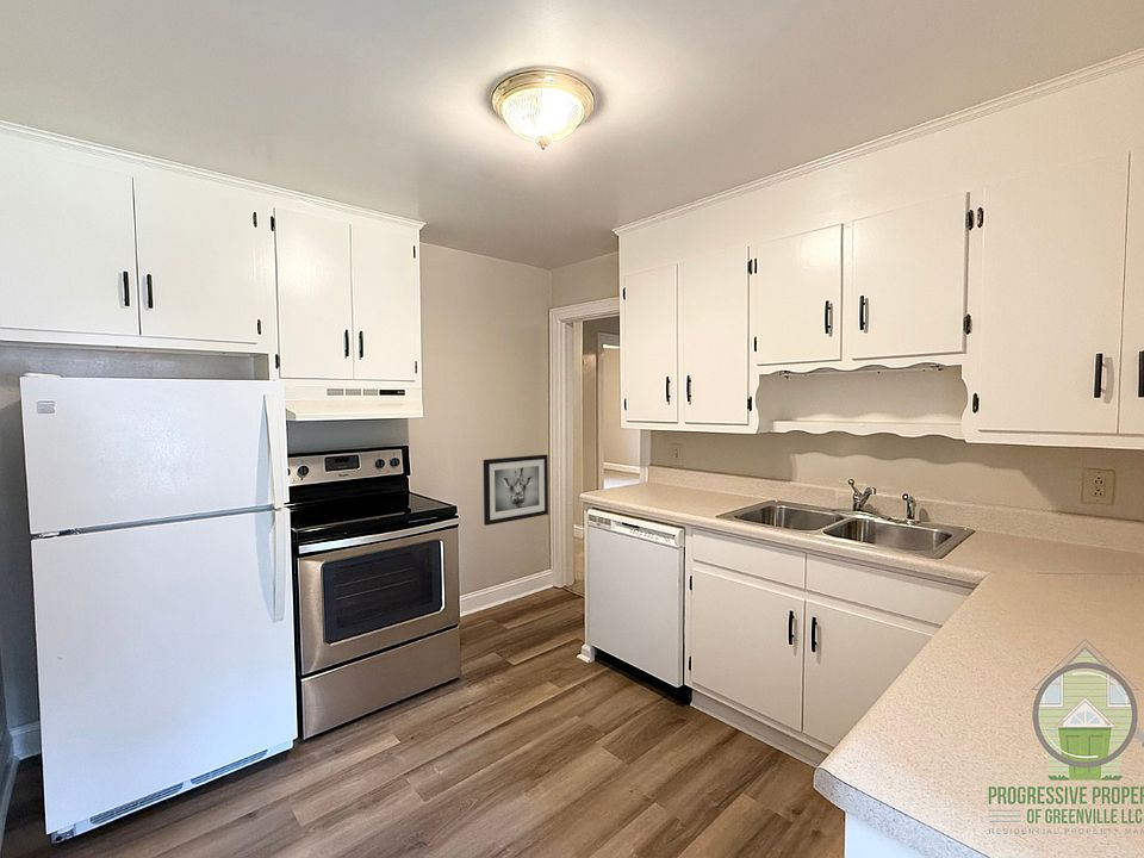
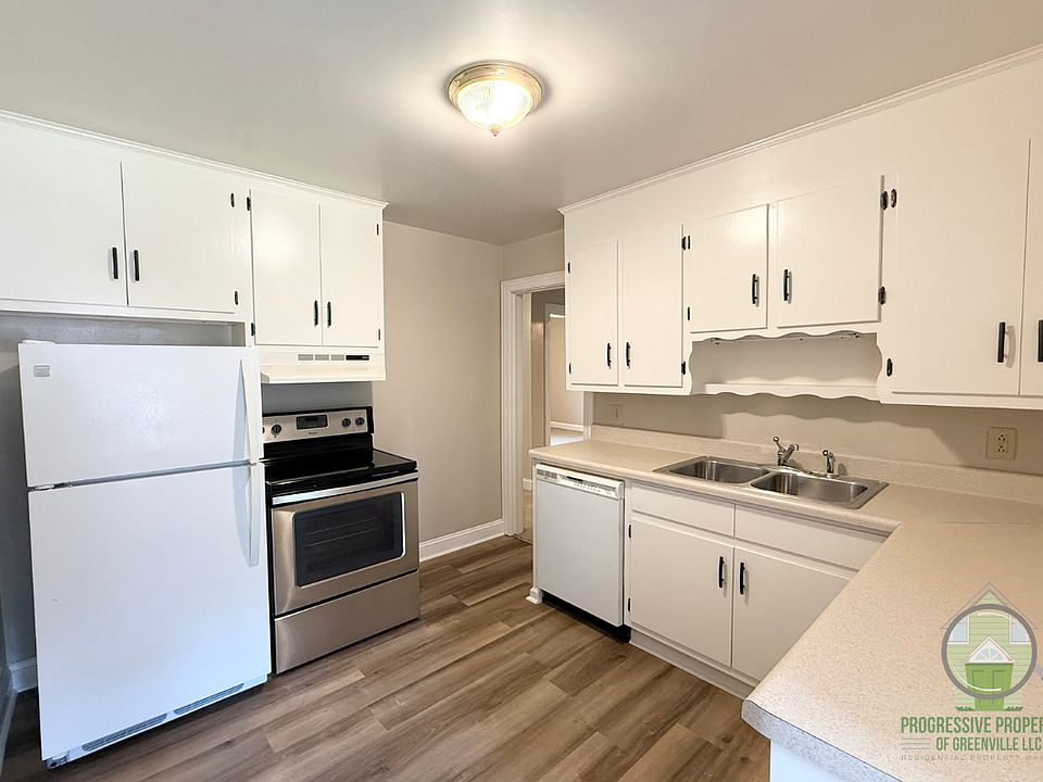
- wall art (517, 487)
